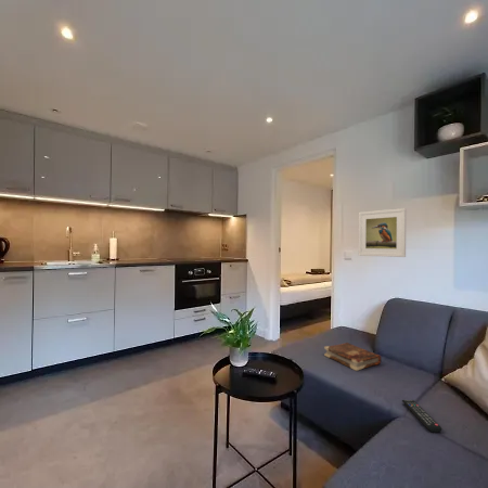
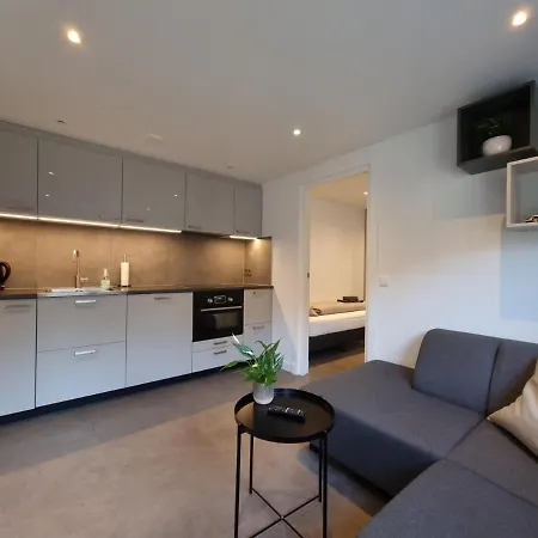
- remote control (420, 414)
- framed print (381, 233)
- book (351, 355)
